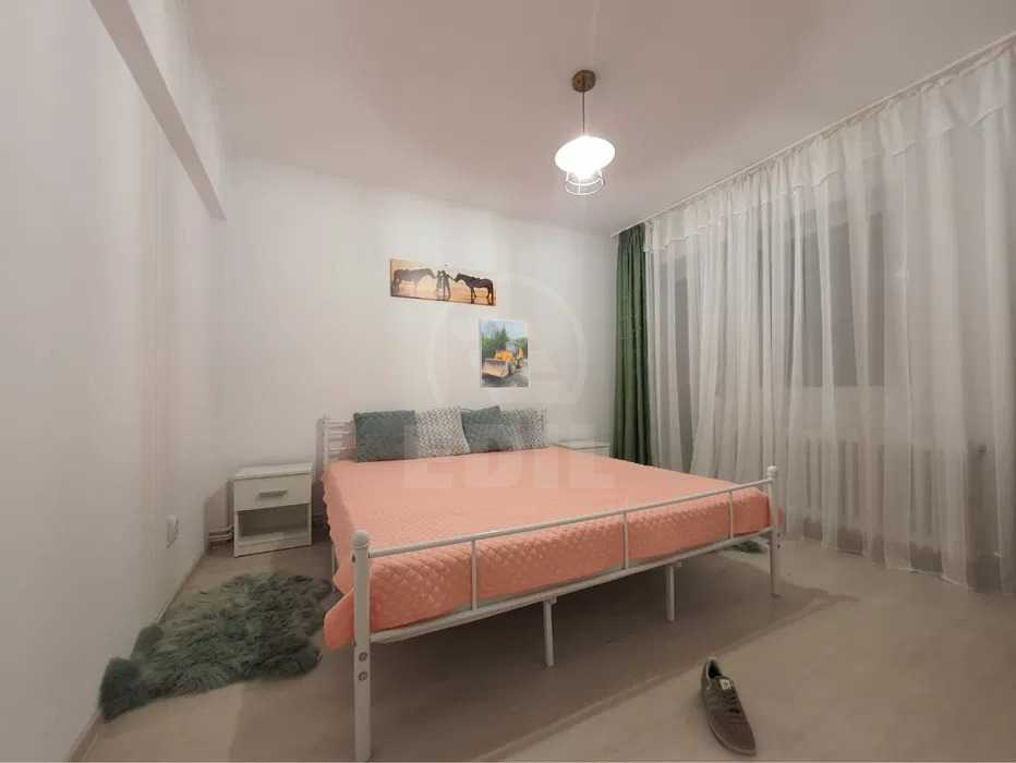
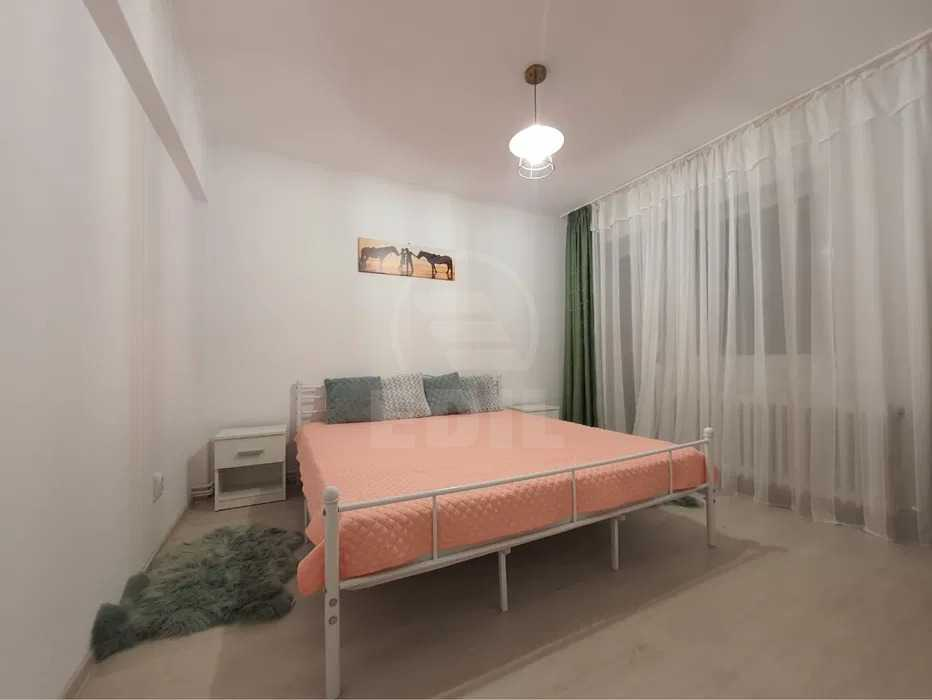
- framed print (504, 354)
- sneaker (723, 700)
